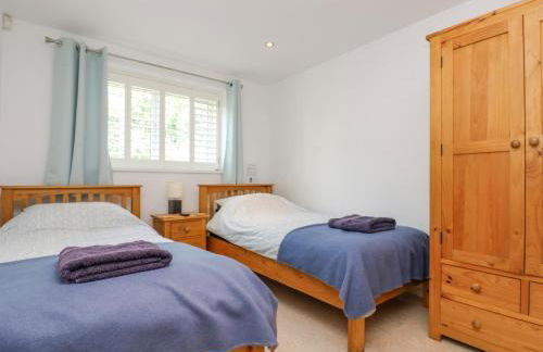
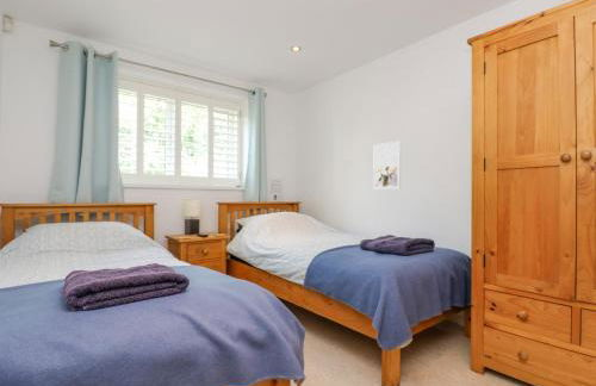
+ wall art (386, 166)
